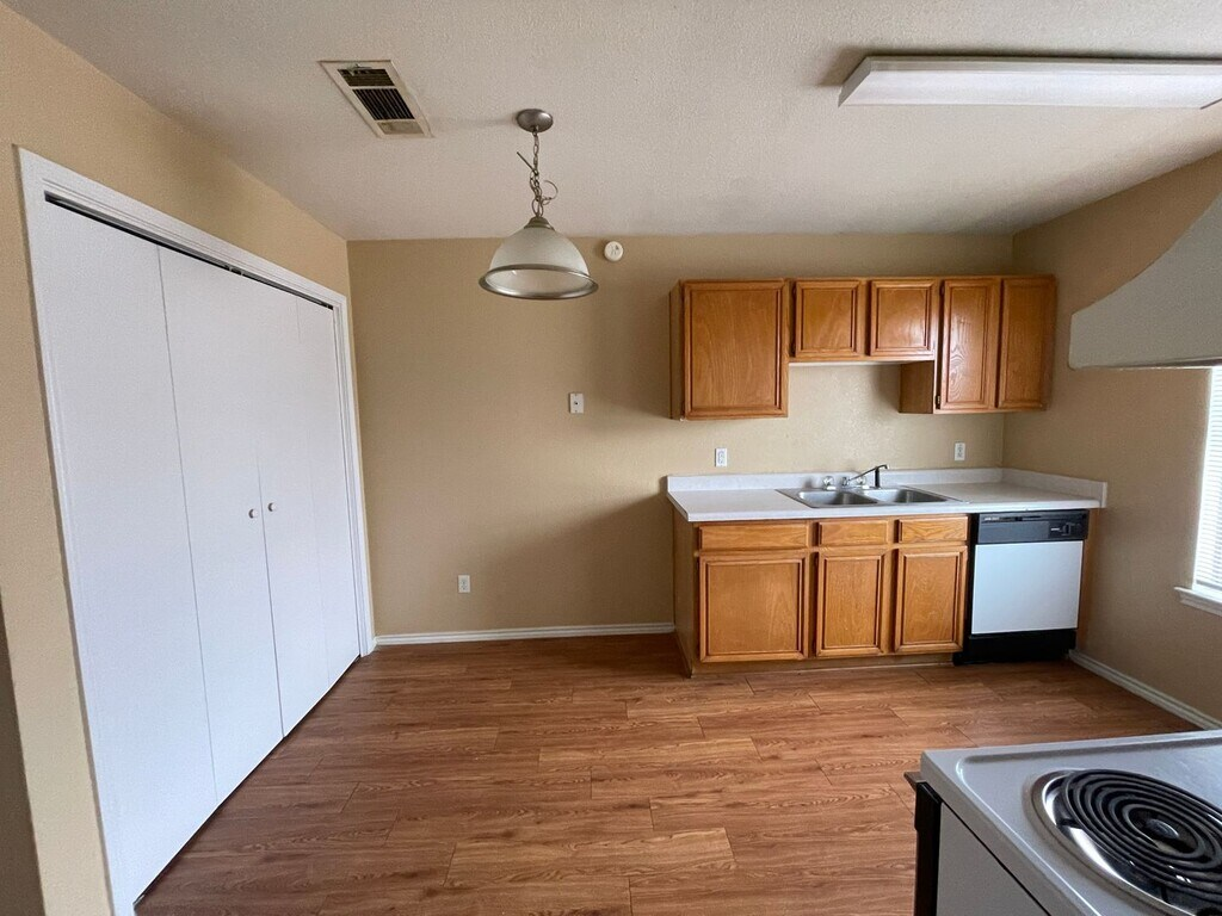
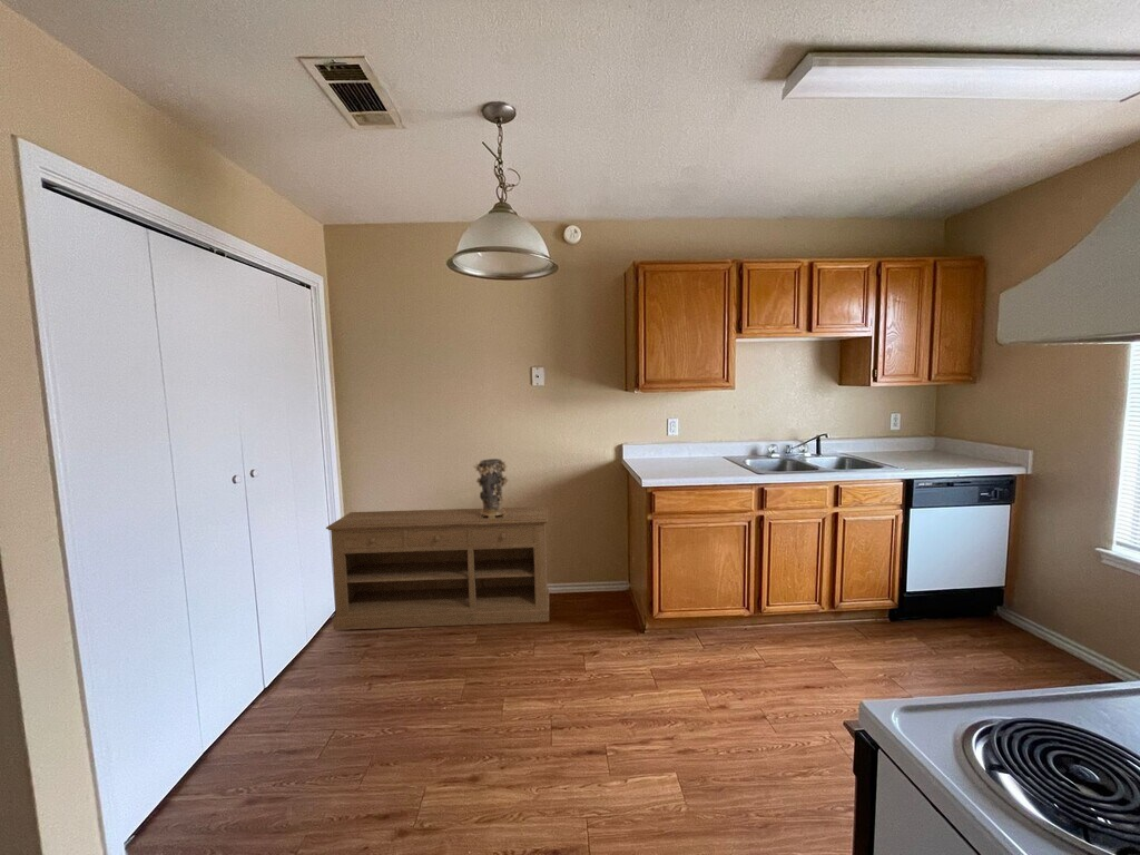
+ decorative vase (492, 487)
+ sideboard (445, 564)
